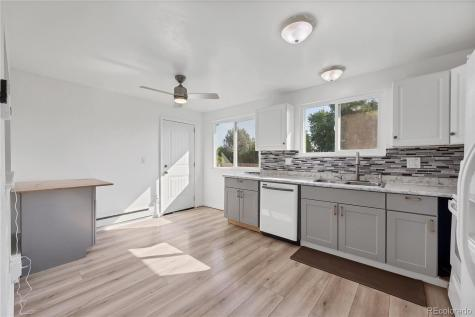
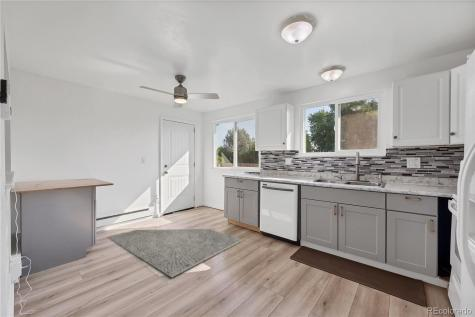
+ rug (174, 238)
